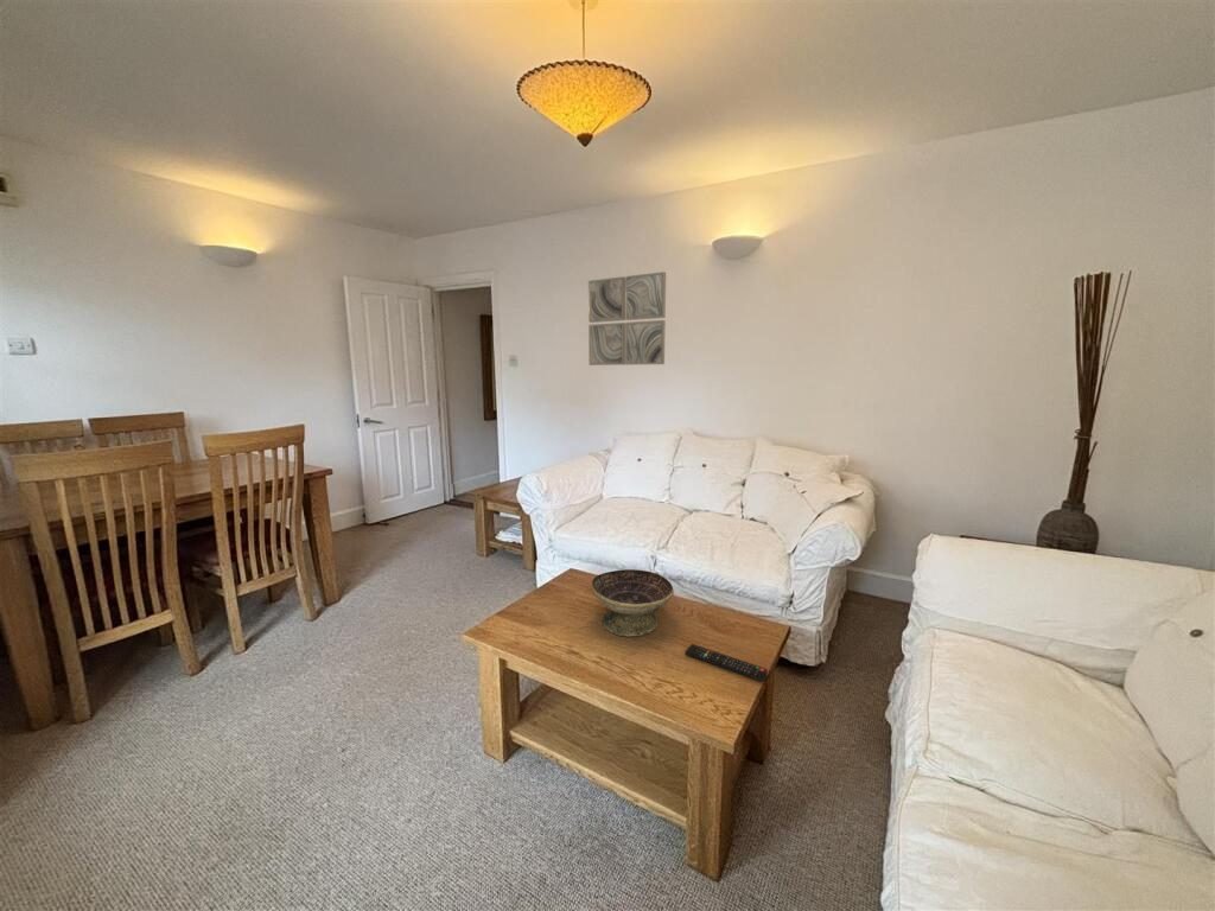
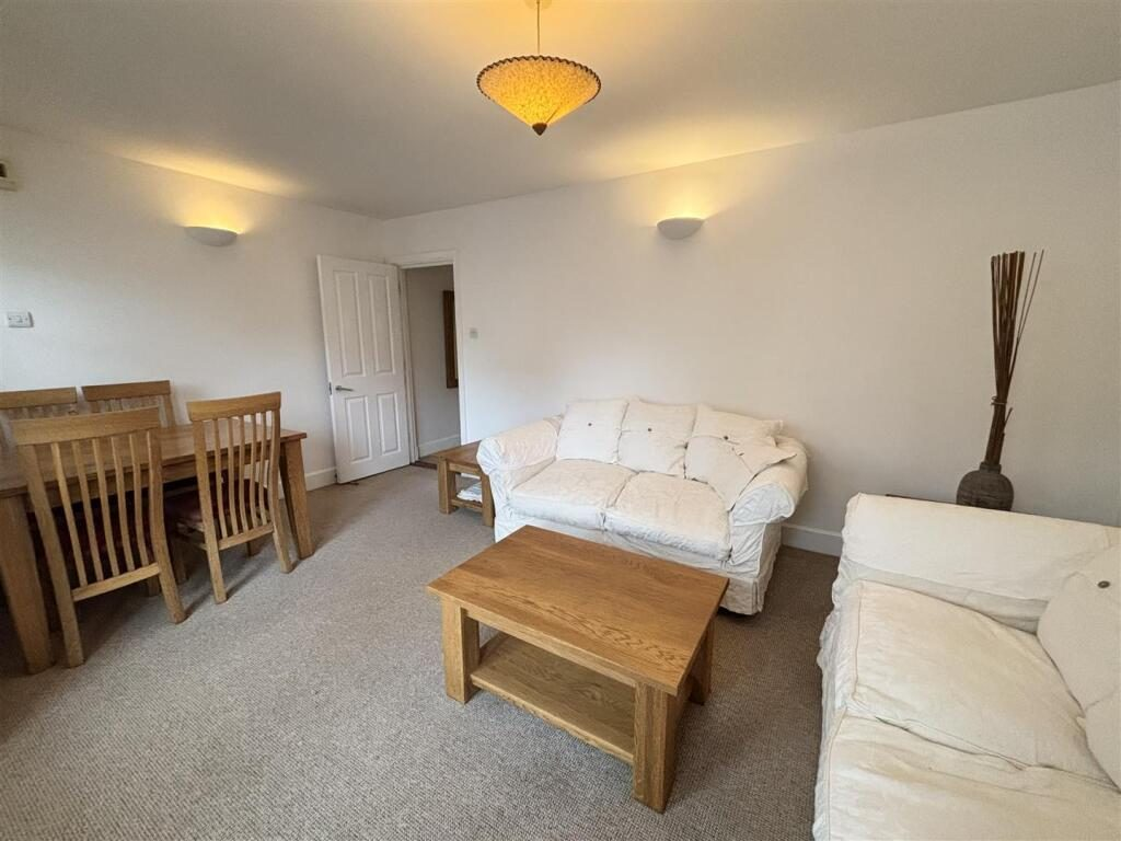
- wall art (625, 323)
- remote control (725, 662)
- decorative bowl (631, 601)
